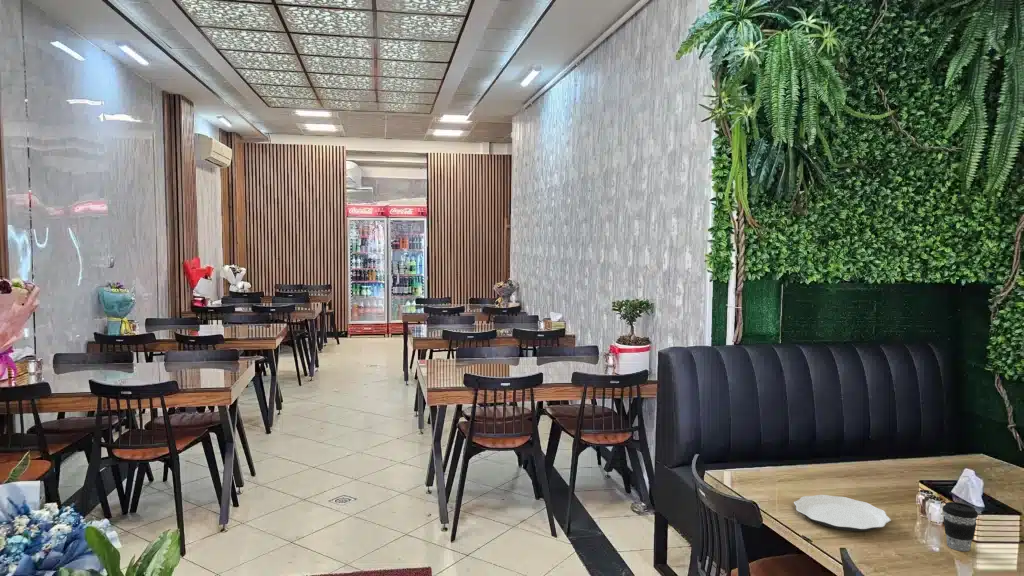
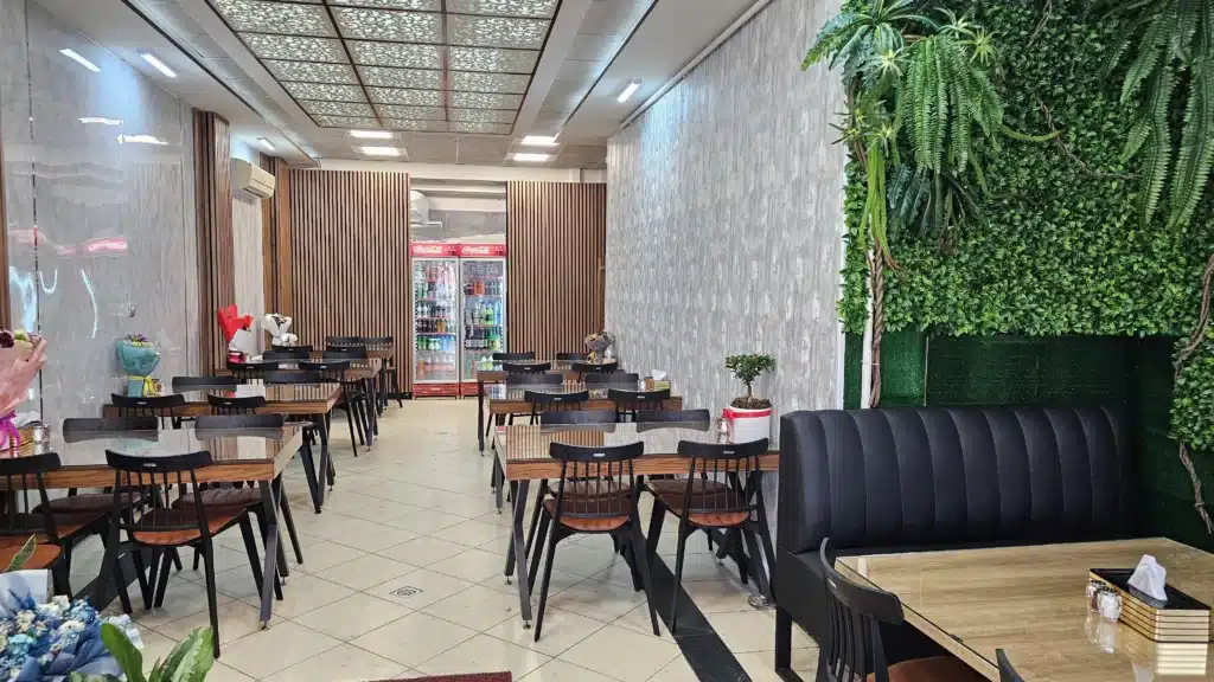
- plate (840, 513)
- coffee cup (959, 526)
